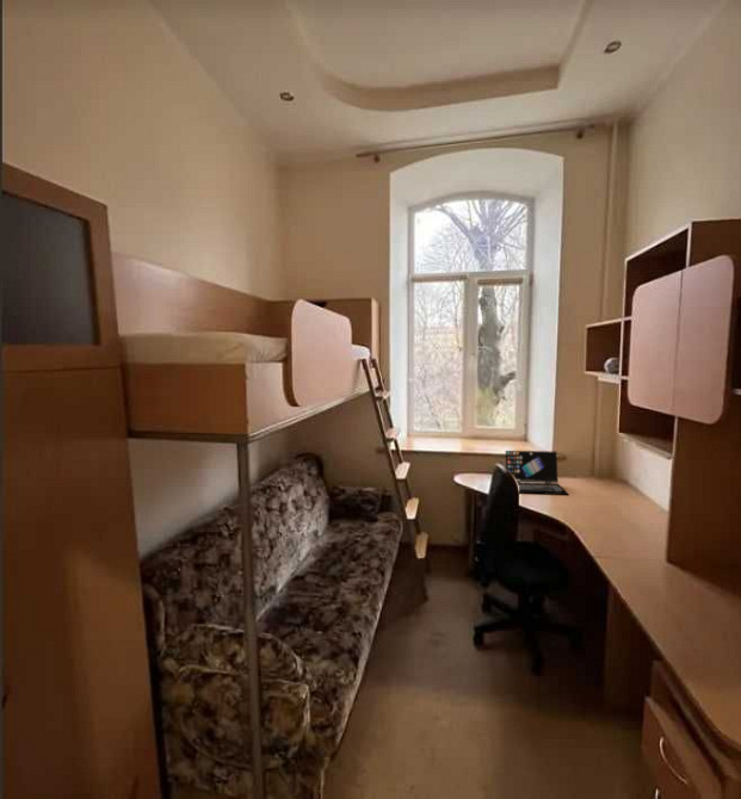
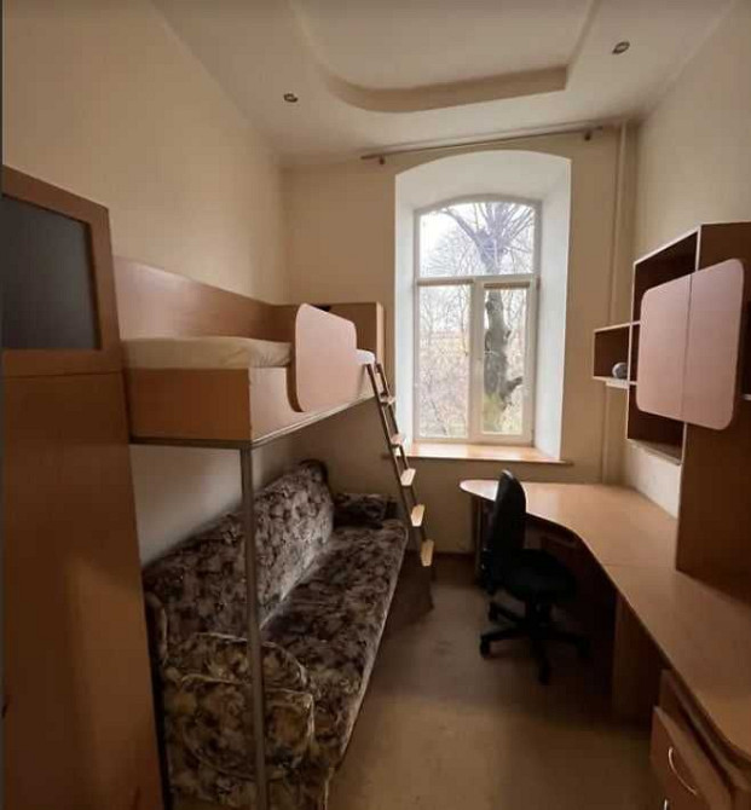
- laptop (535, 471)
